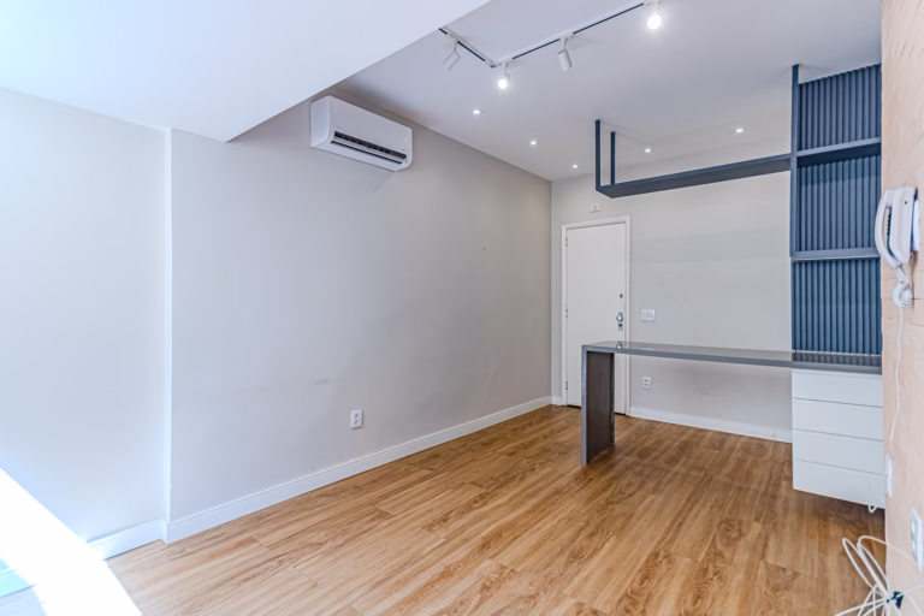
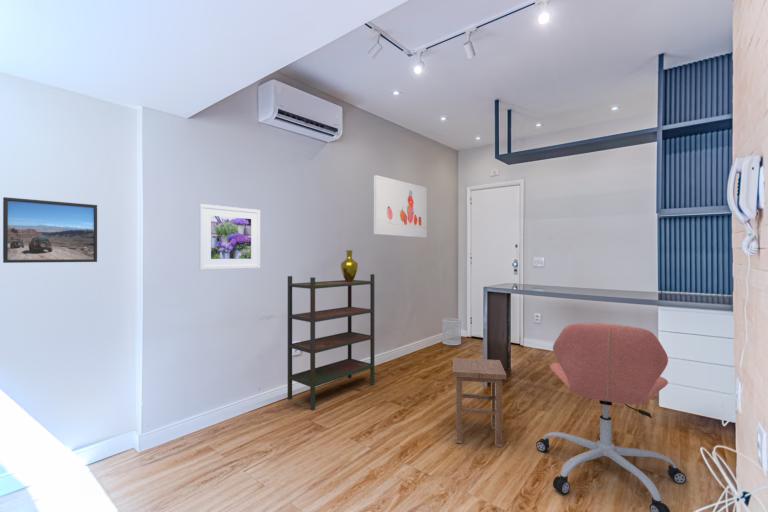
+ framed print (231, 238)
+ vase (349, 265)
+ bookshelf (333, 335)
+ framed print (53, 231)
+ office chair (605, 393)
+ stool (477, 398)
+ wall art (402, 209)
+ wastebasket (451, 331)
